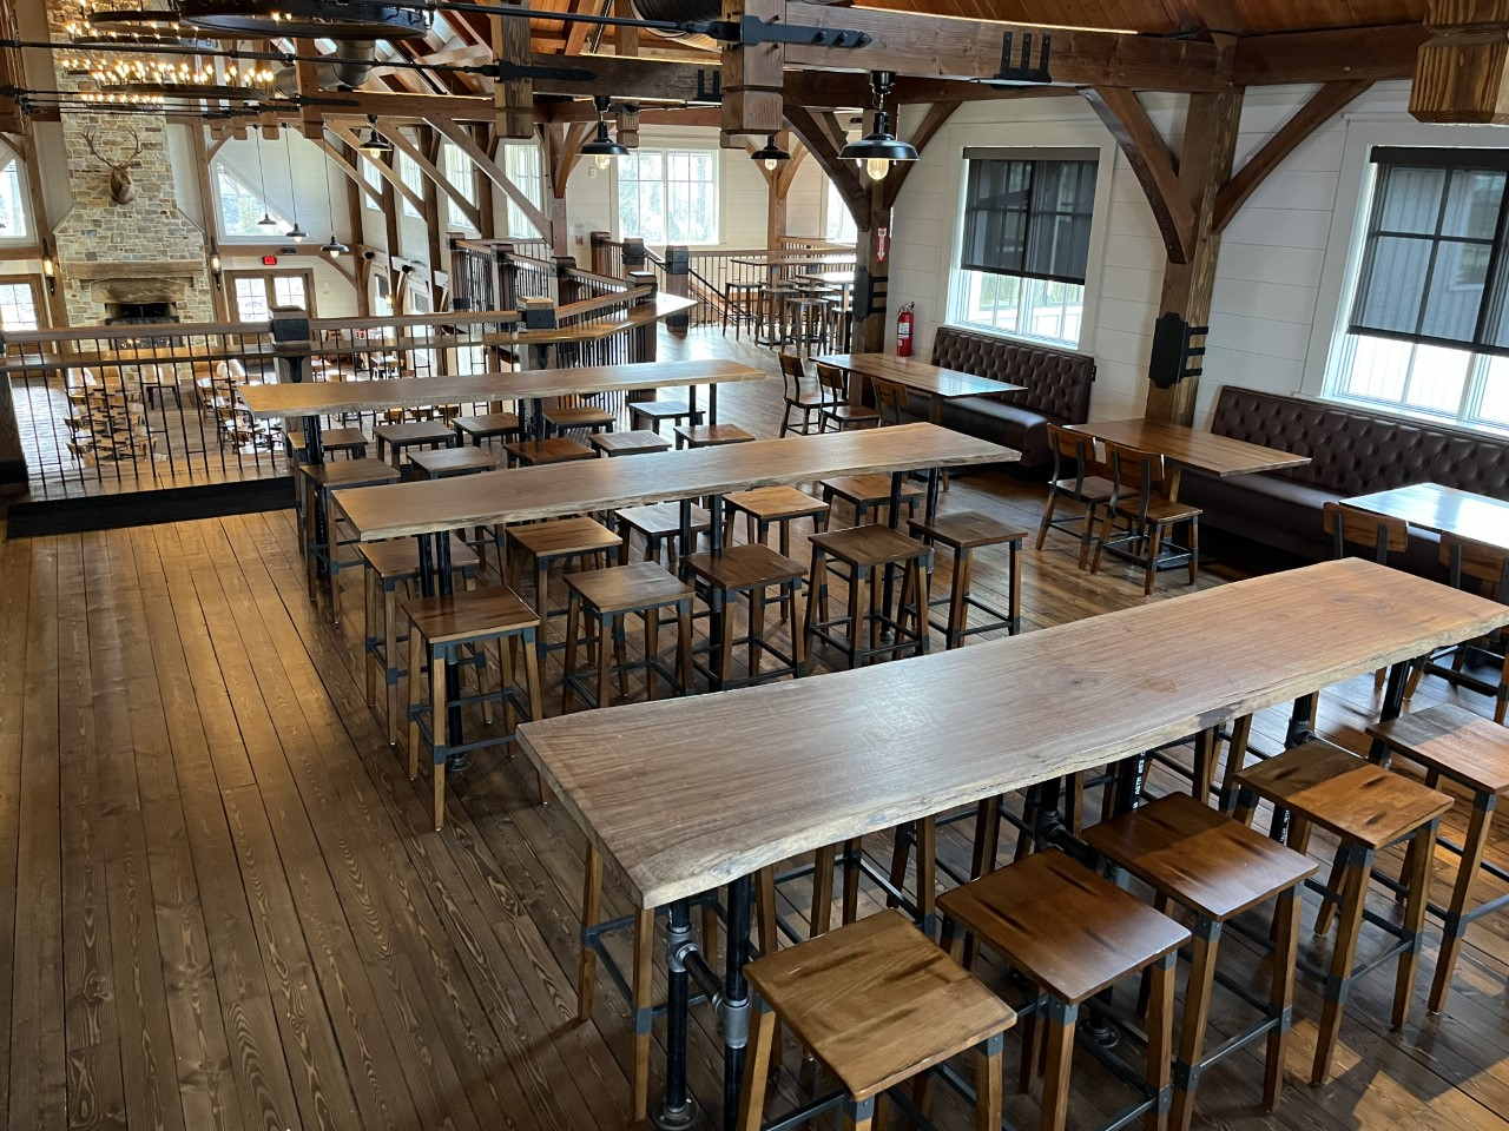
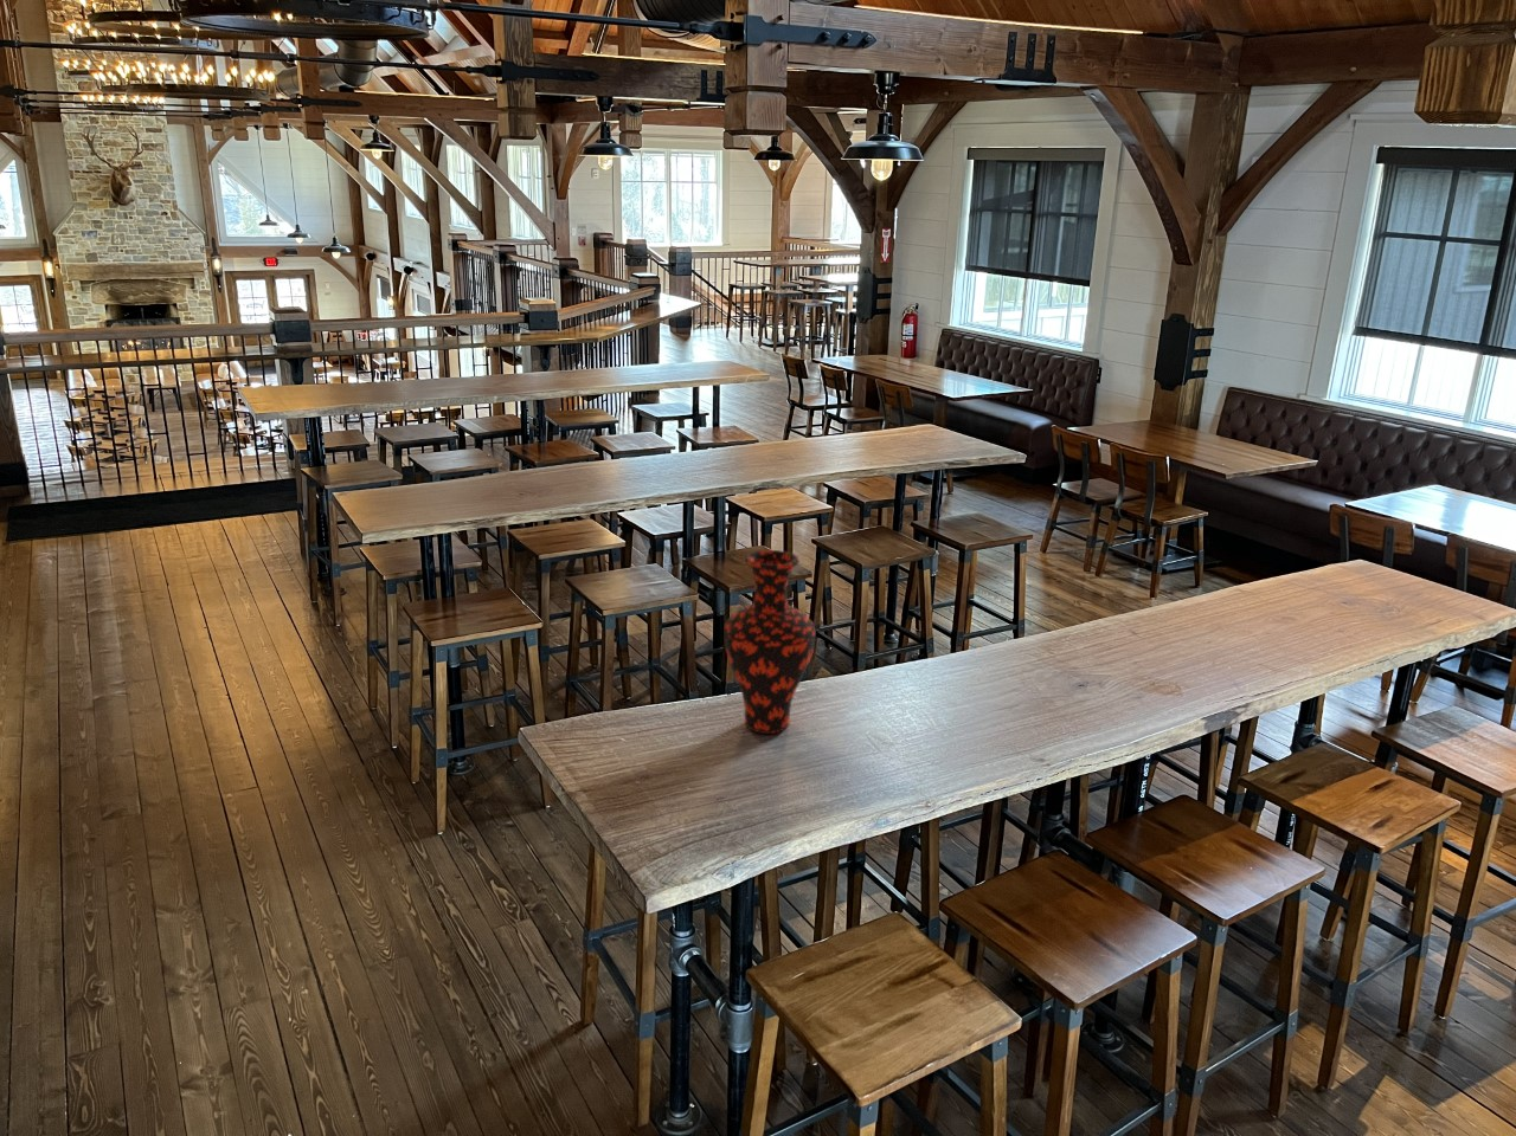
+ vase (769, 642)
